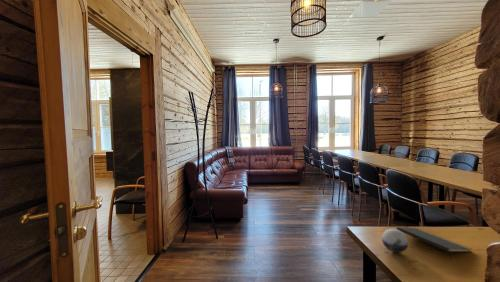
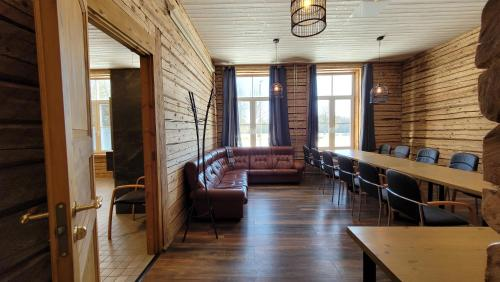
- notepad (431, 238)
- decorative orb (394, 240)
